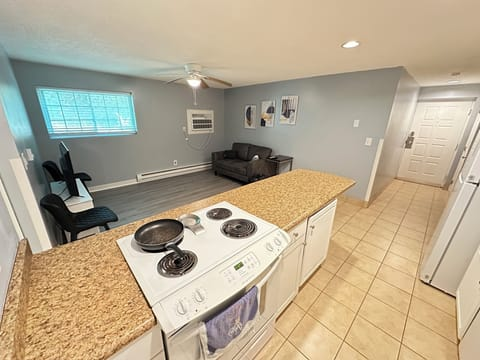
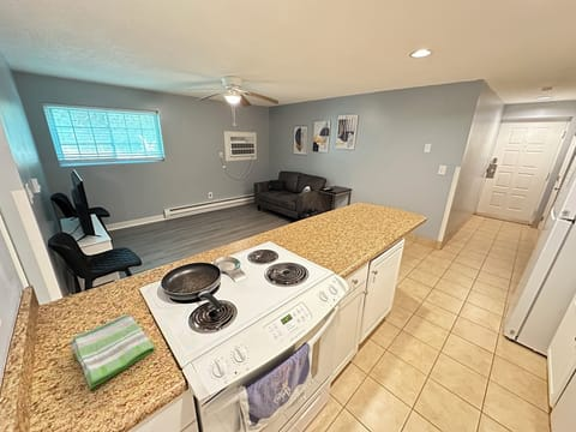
+ dish towel (113, 343)
